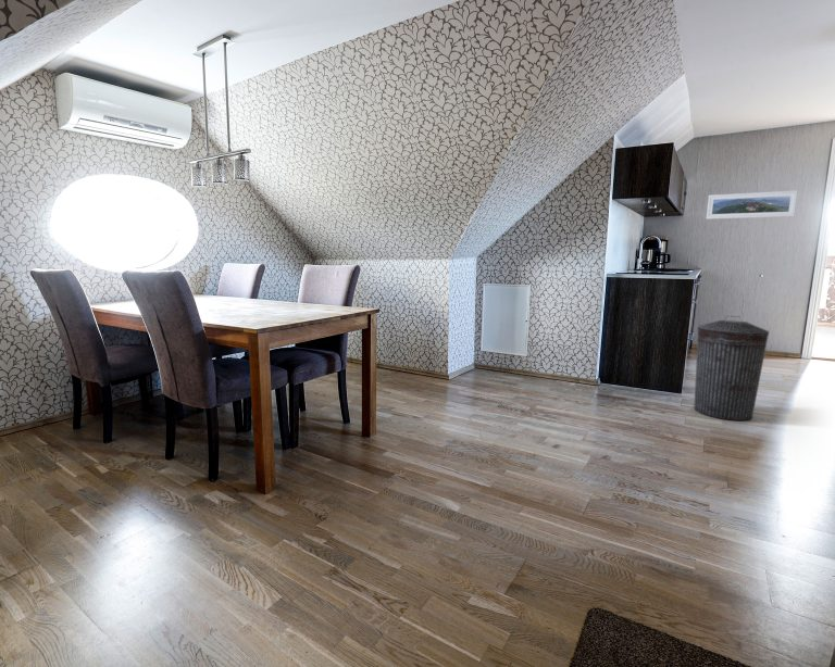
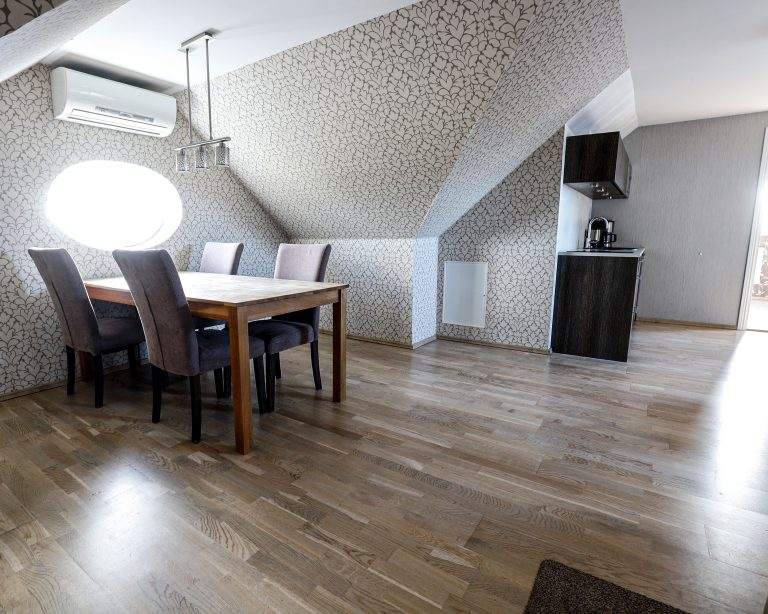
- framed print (749, 205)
- trash can (727, 365)
